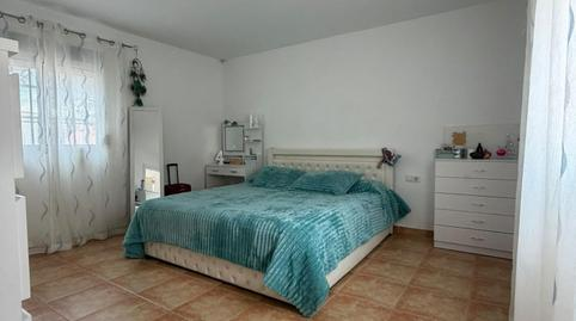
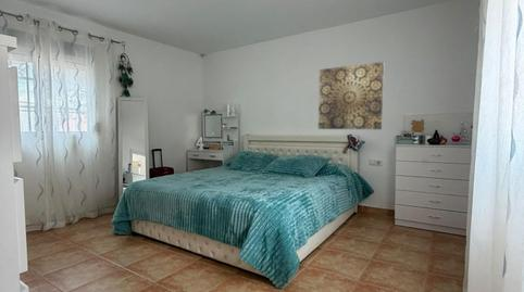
+ wall art (349, 98)
